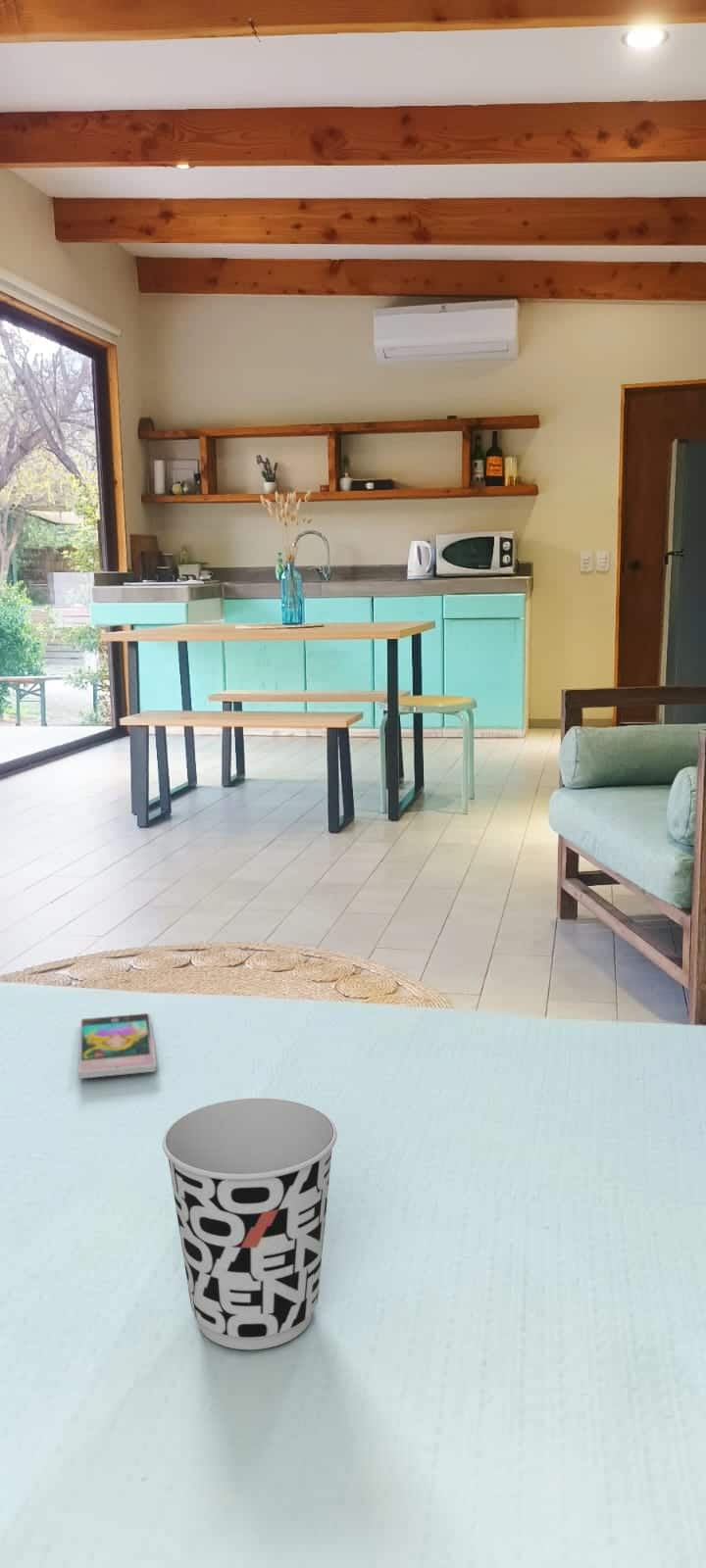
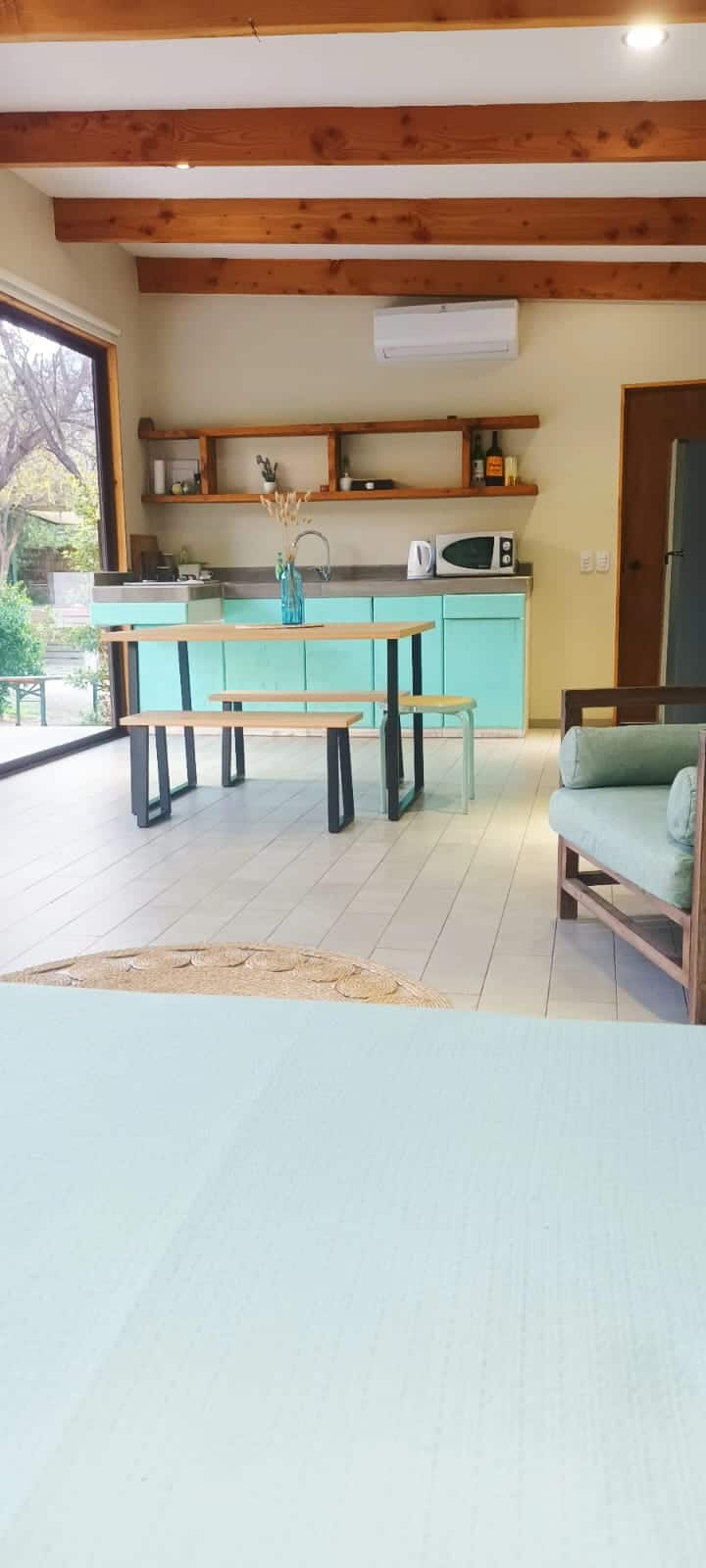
- cup (252, 1224)
- smartphone (117, 1043)
